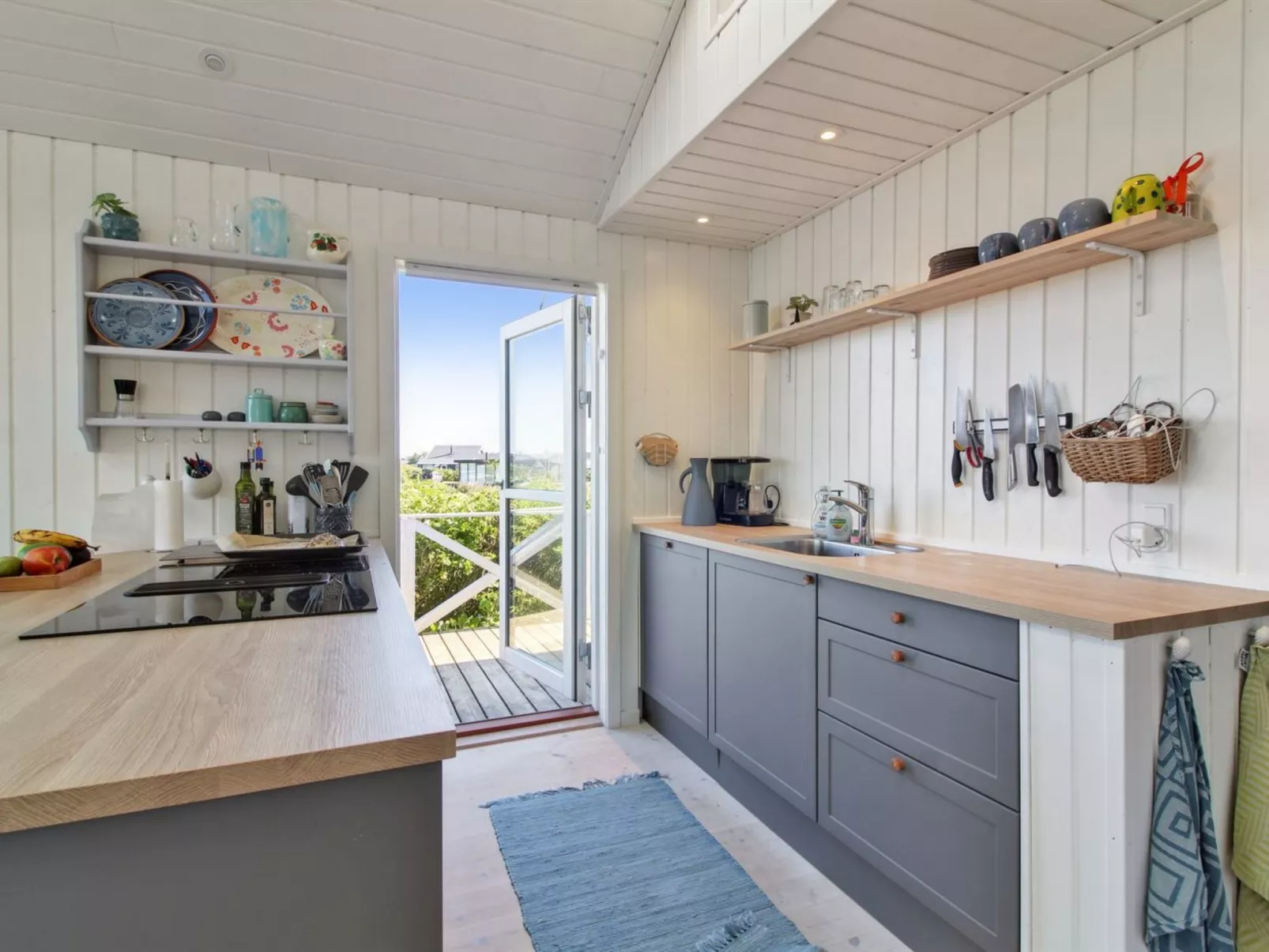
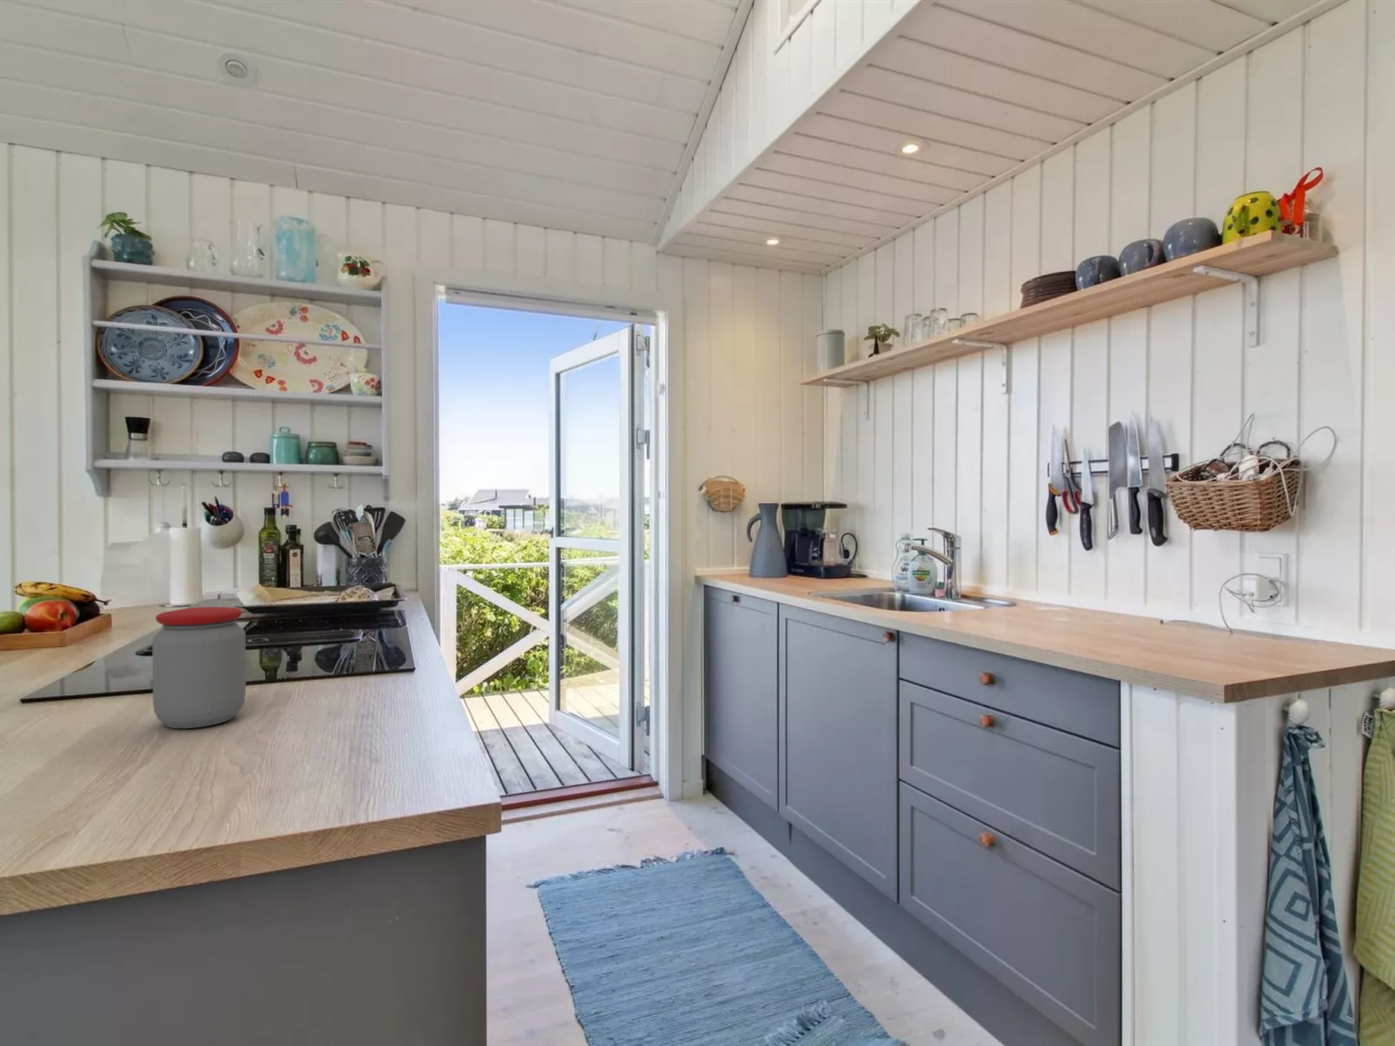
+ jar (200, 665)
